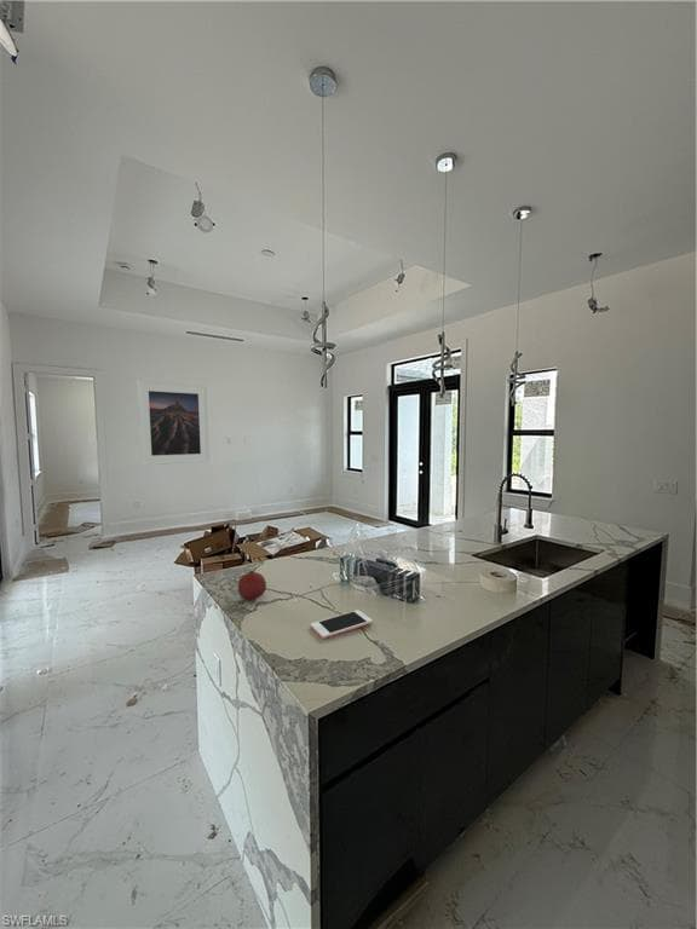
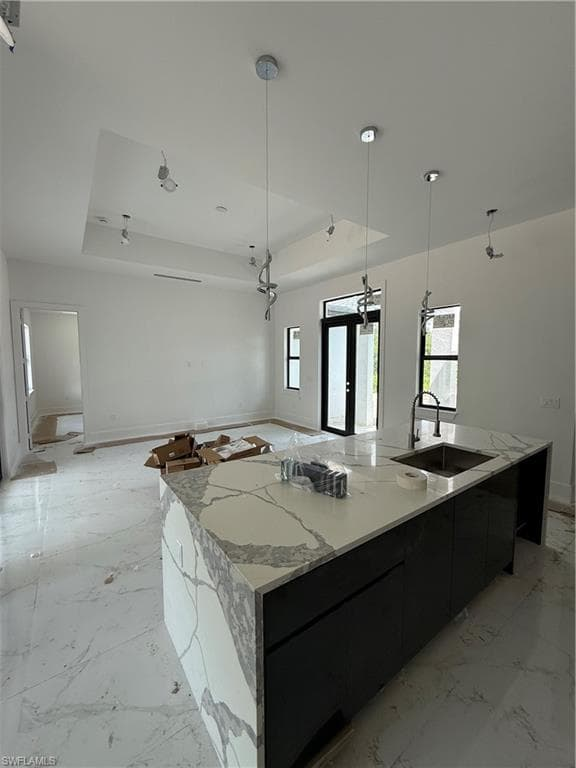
- fruit (252, 584)
- cell phone (341, 623)
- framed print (175, 423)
